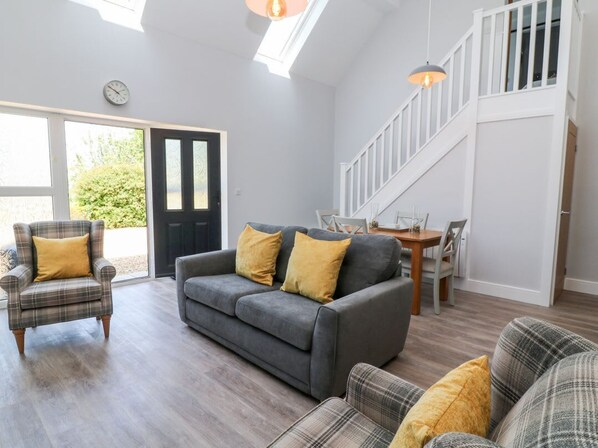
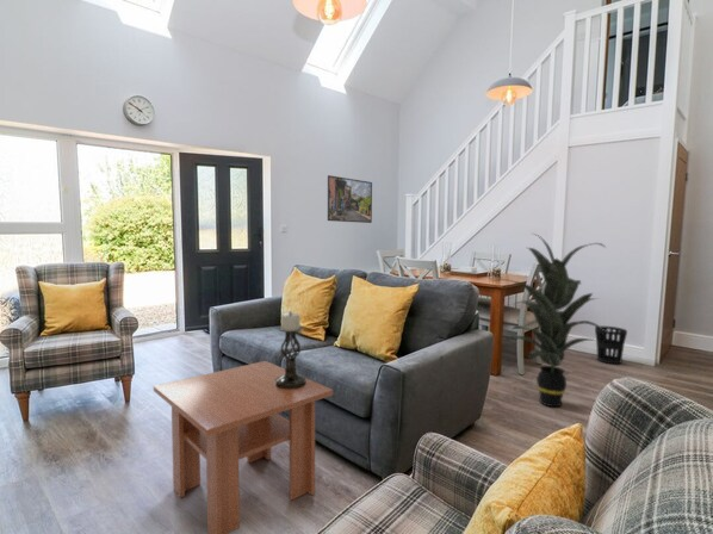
+ wastebasket (609, 344)
+ coffee table (243, 440)
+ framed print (351, 200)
+ candle holder (291, 348)
+ indoor plant (547, 317)
